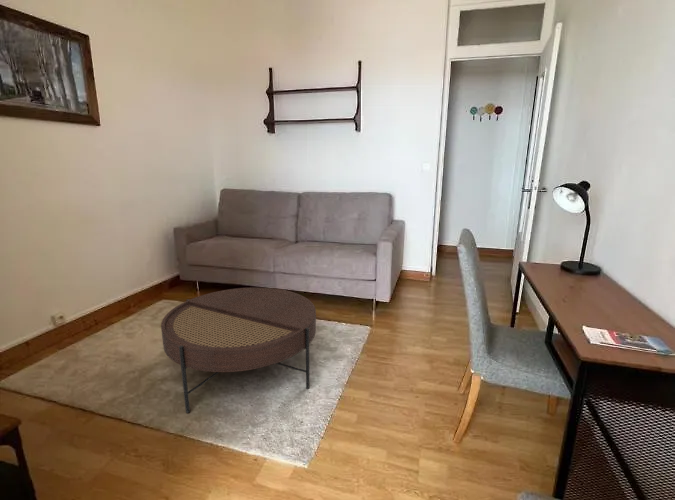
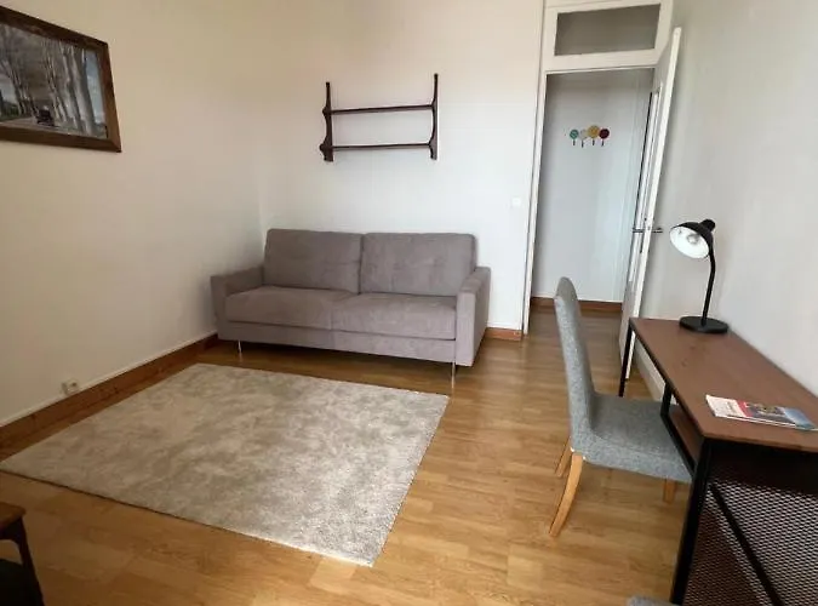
- coffee table (243, 340)
